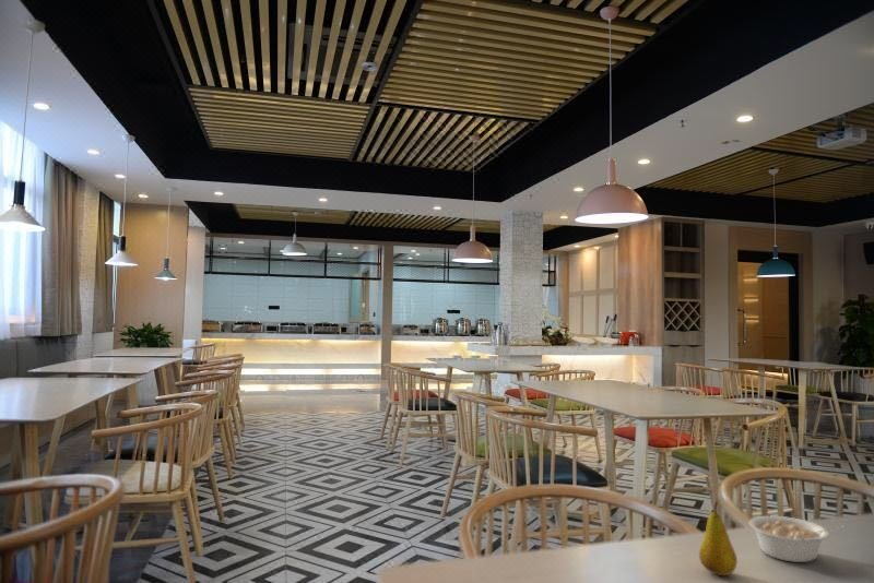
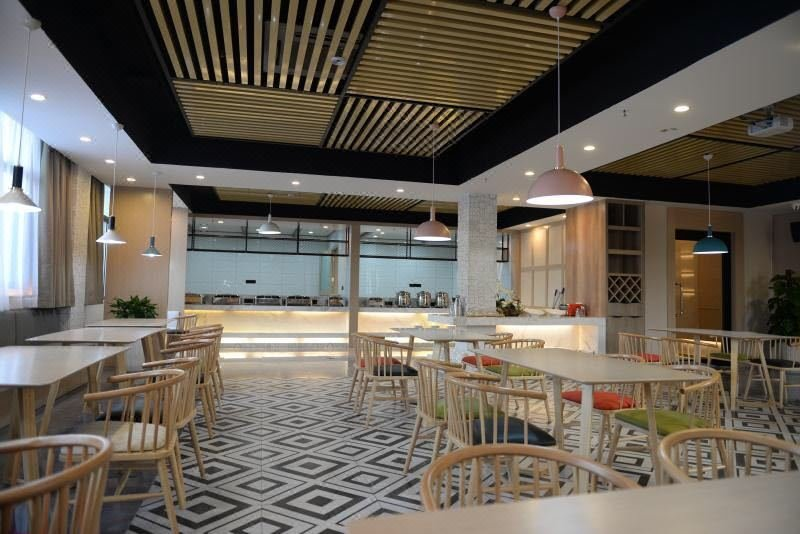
- legume (790, 536)
- fruit (718, 537)
